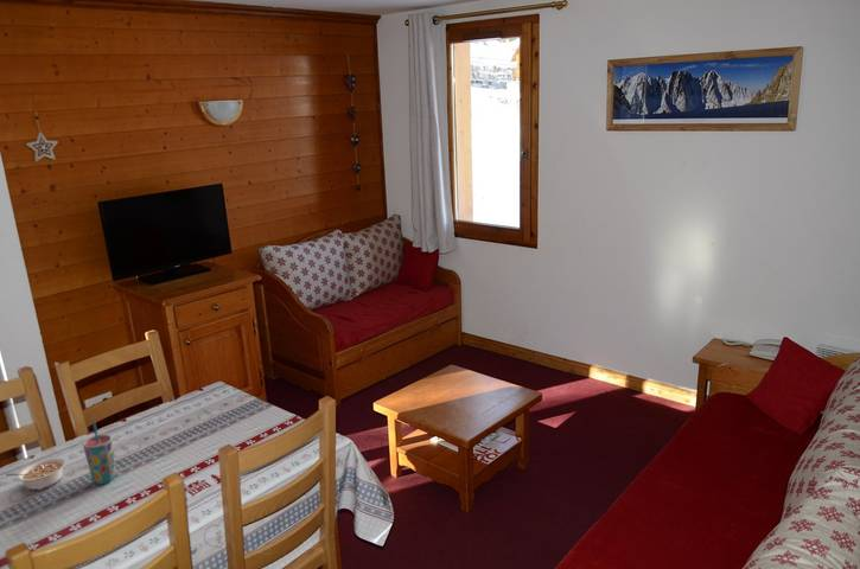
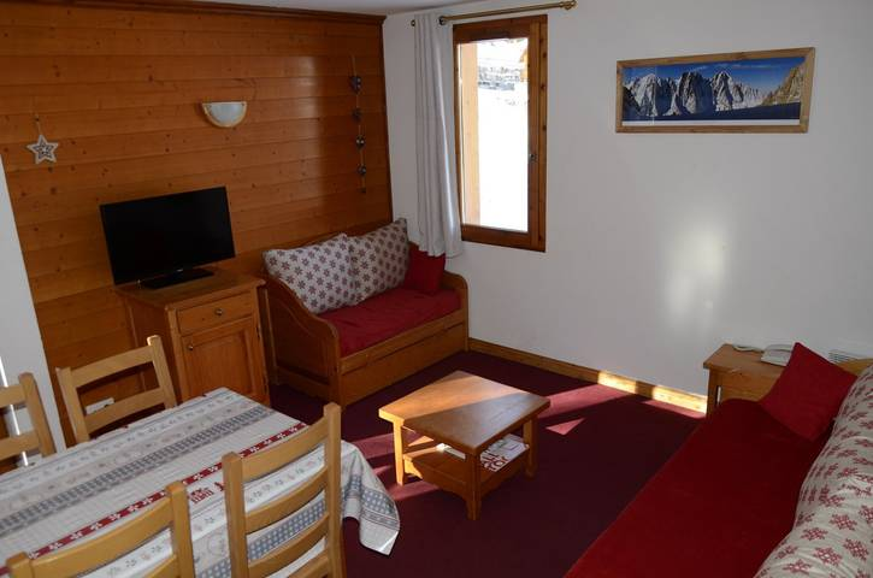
- legume (40, 474)
- cup (98, 450)
